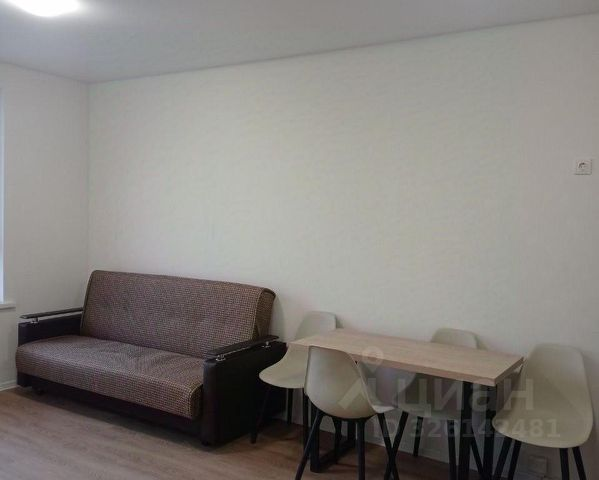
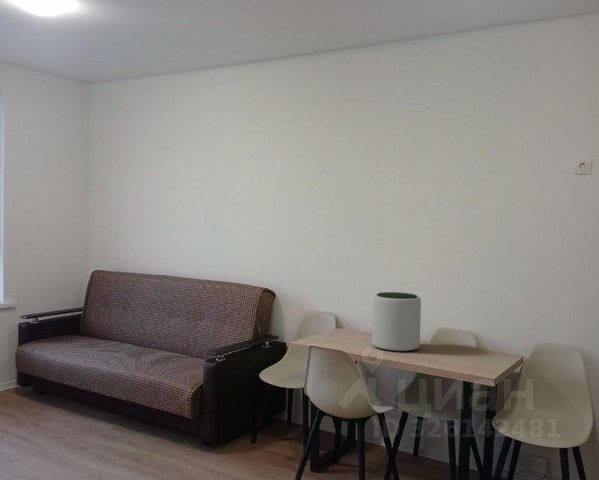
+ plant pot (396, 320)
